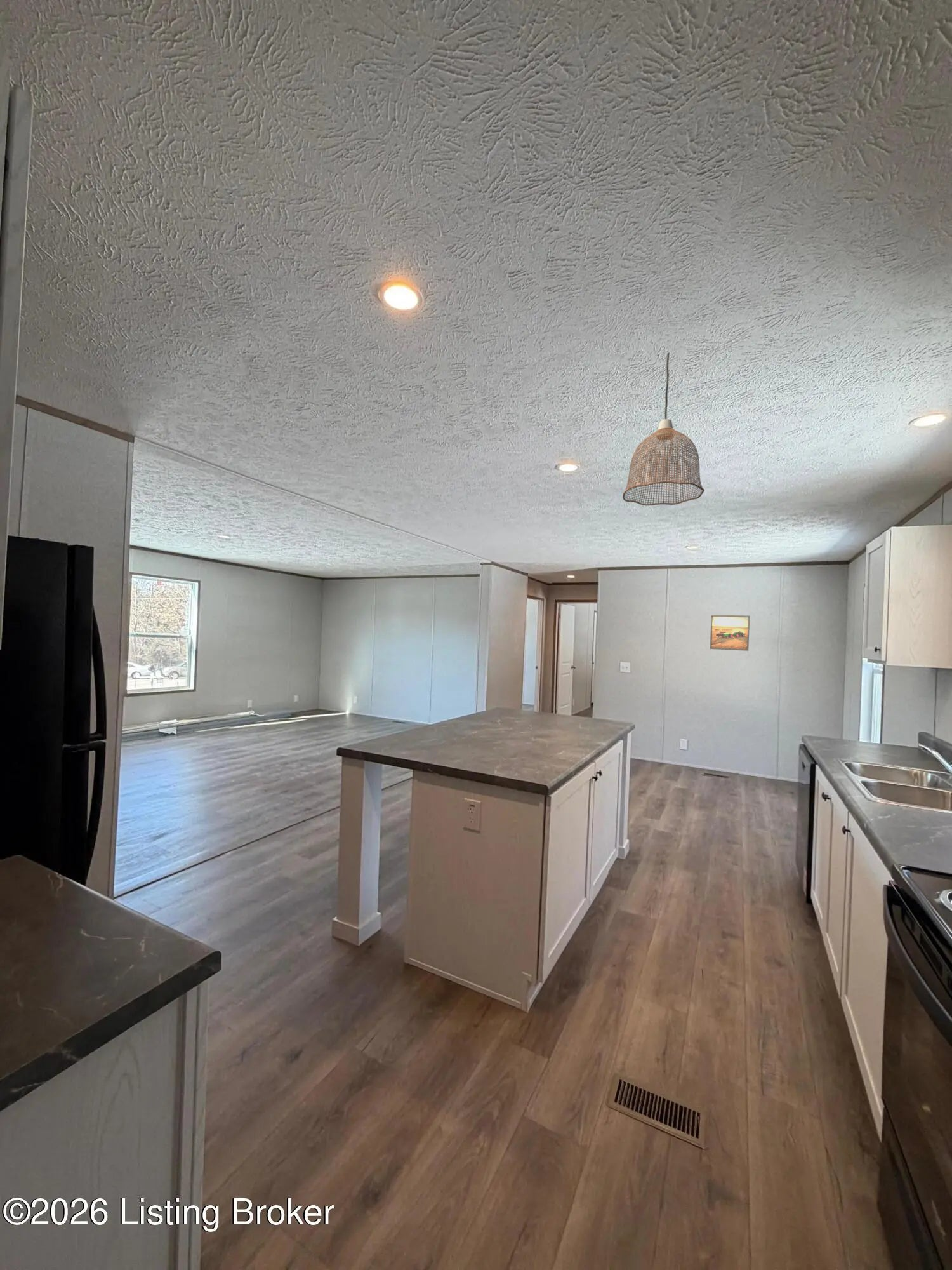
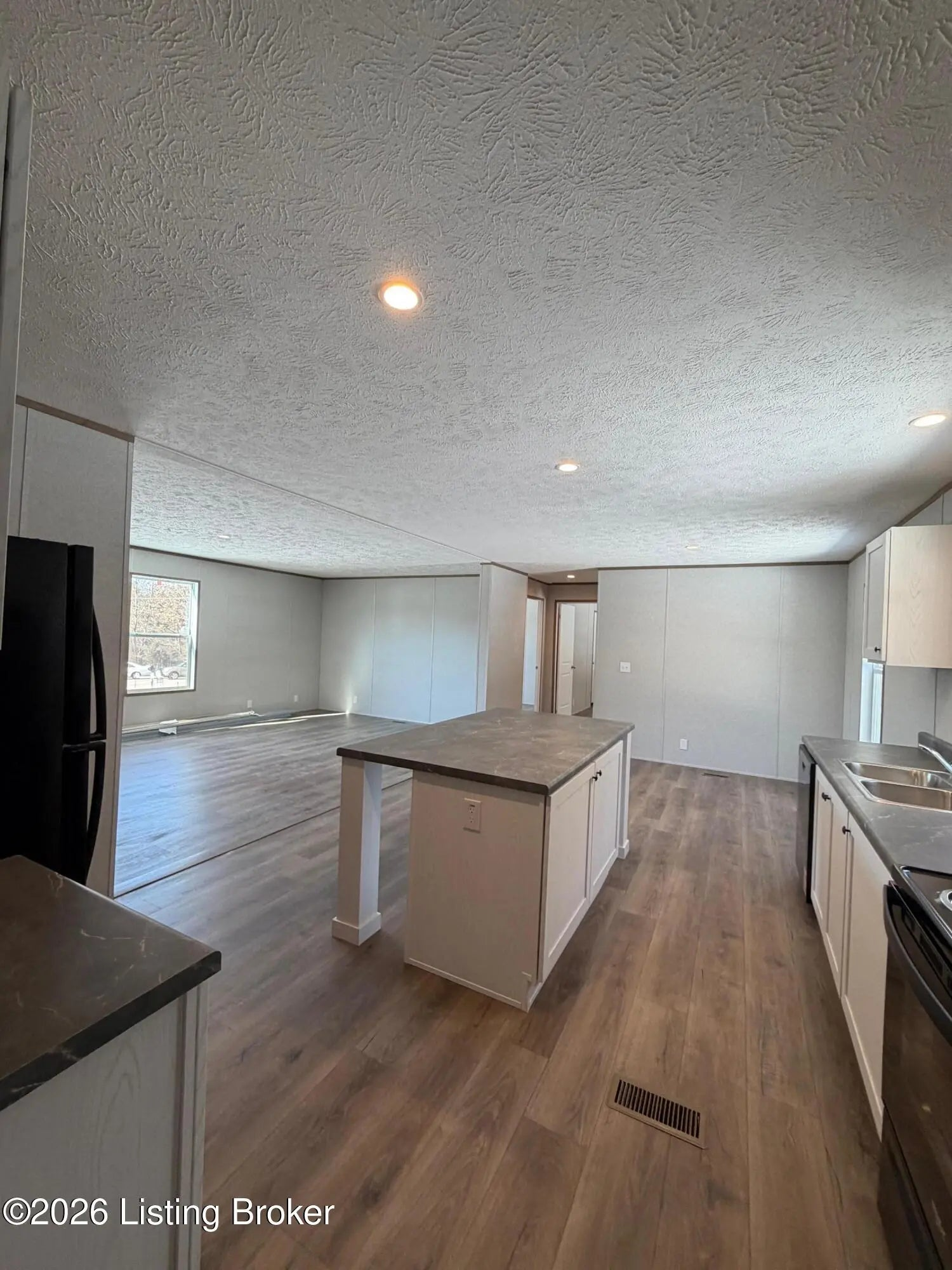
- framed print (729, 632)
- pendant lamp (665, 424)
